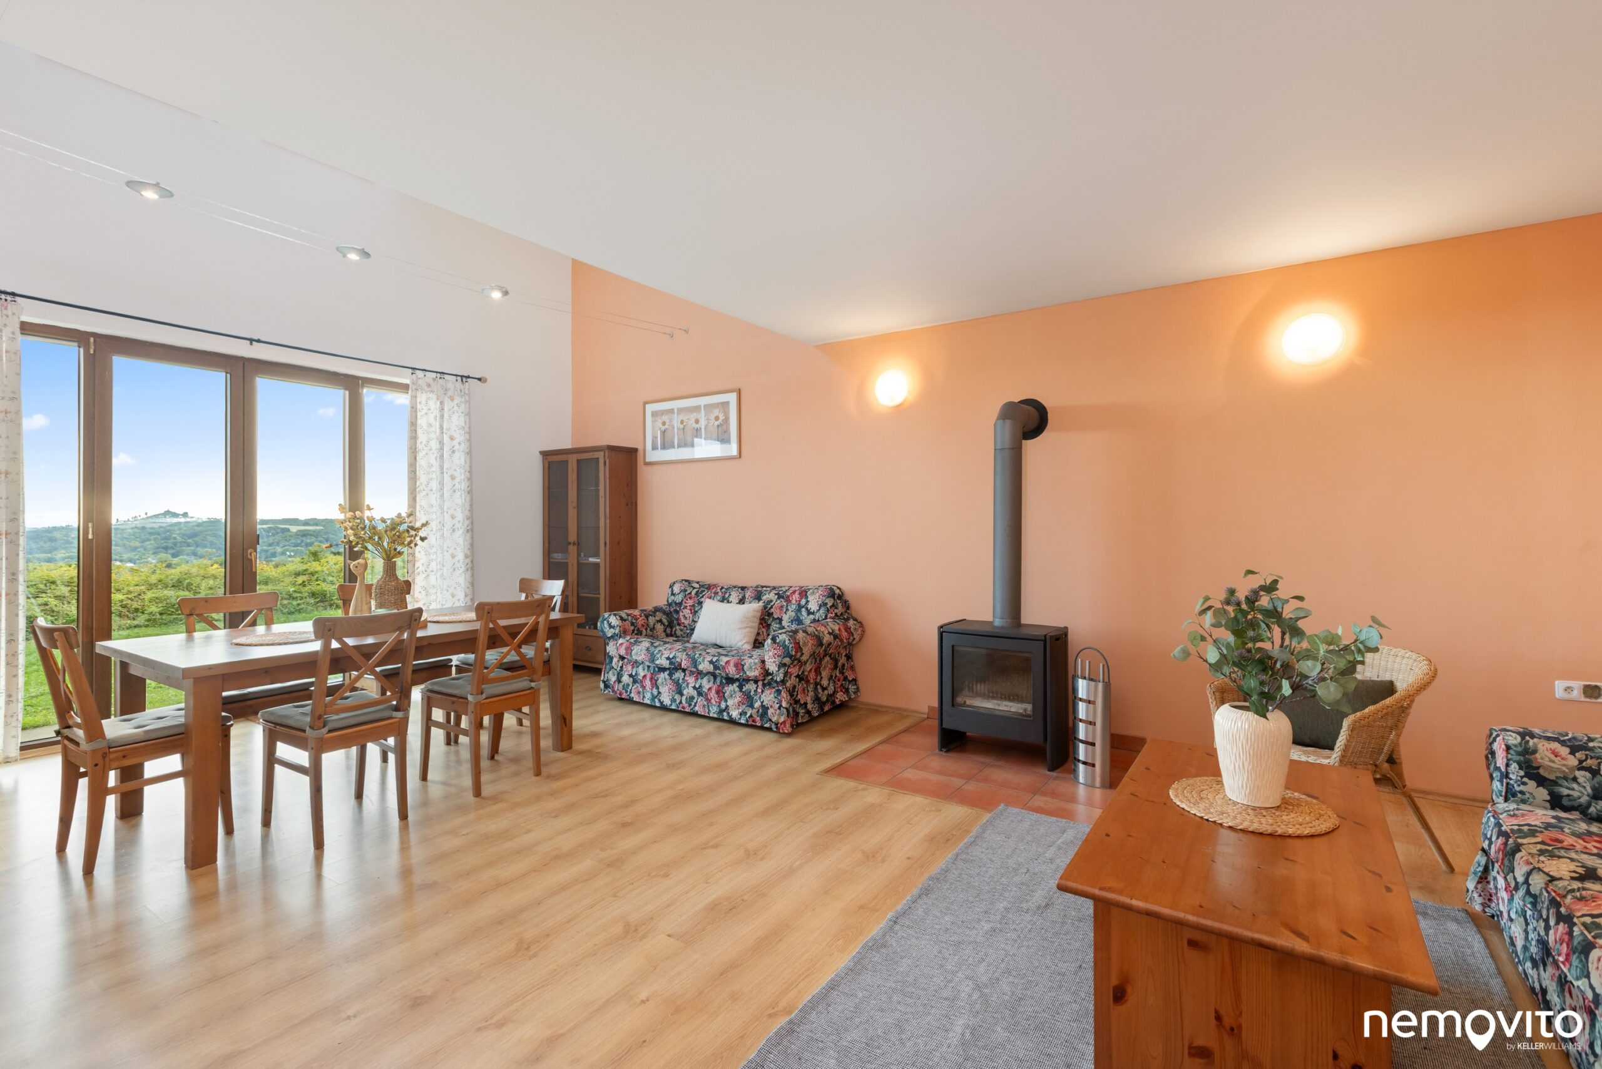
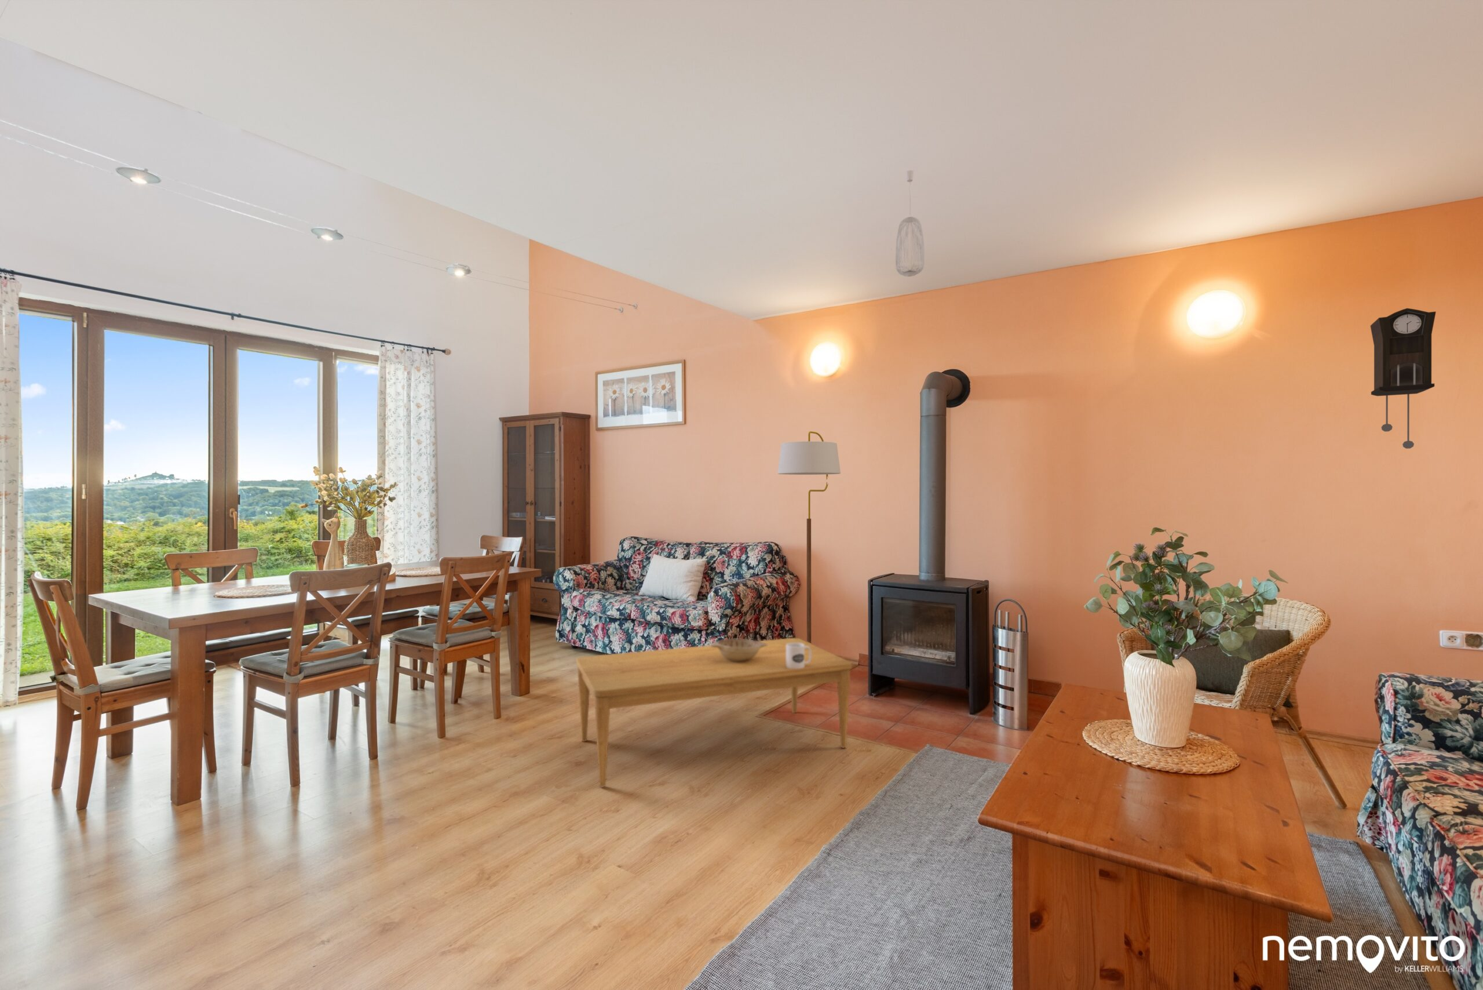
+ coffee table (710, 697)
+ mug (798, 655)
+ floor lamp (811, 550)
+ pendant light (910, 223)
+ decorative bowl (739, 651)
+ pendulum clock (1401, 380)
